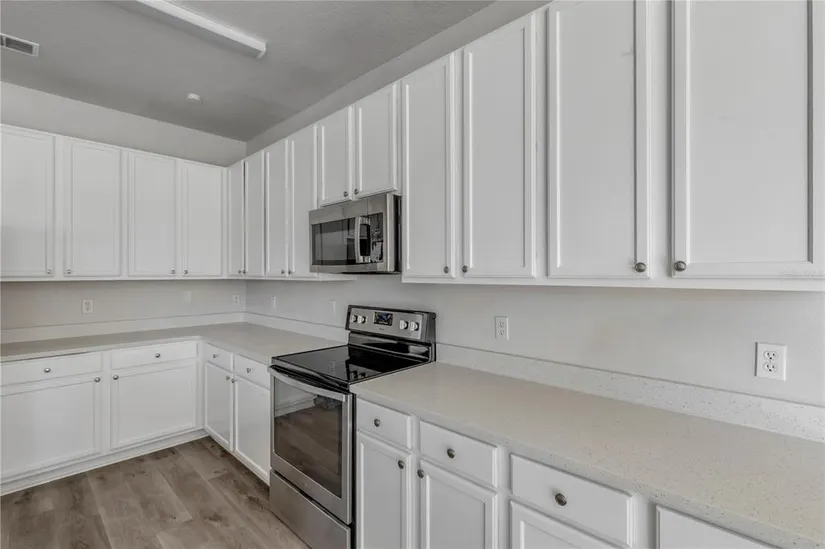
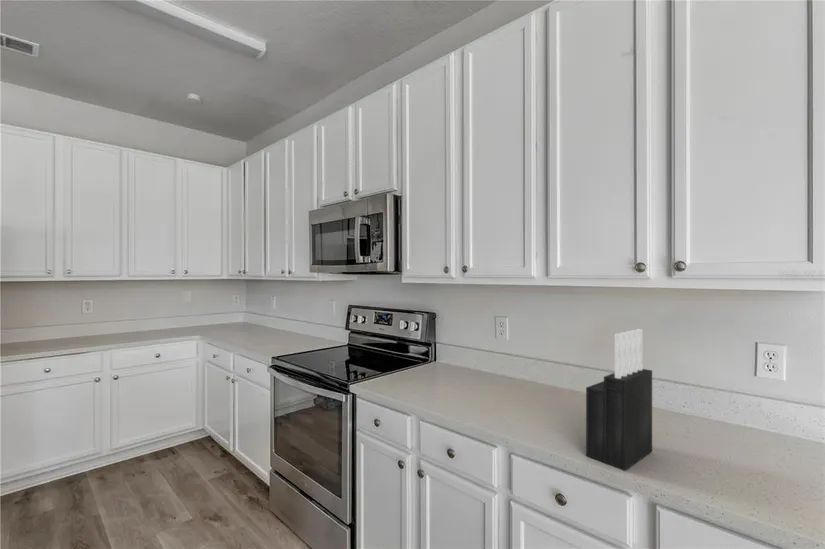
+ knife block (615, 391)
